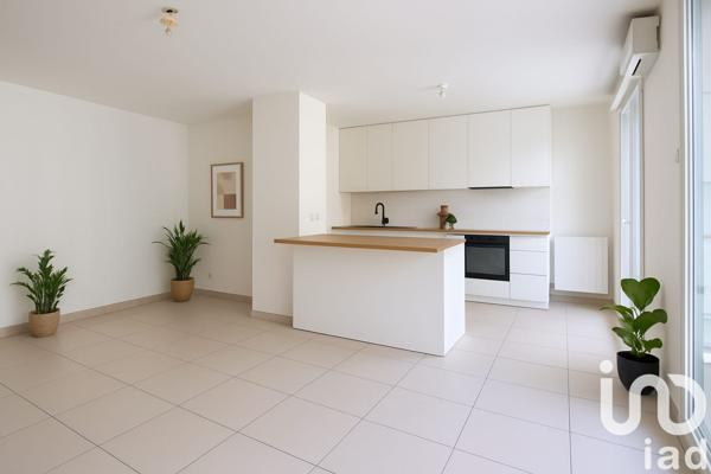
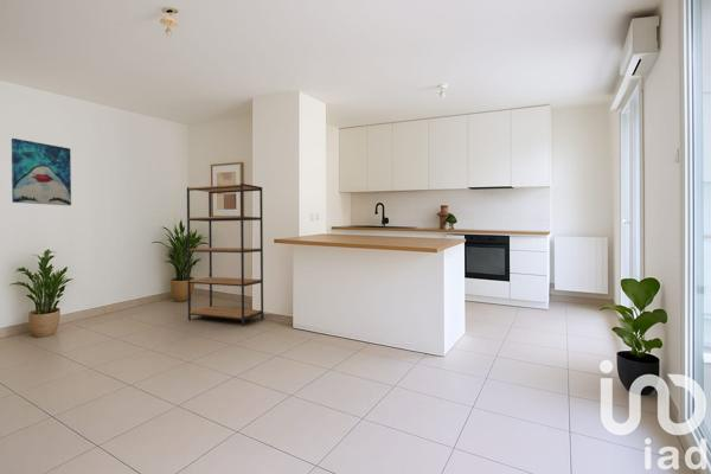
+ bookshelf (225, 251)
+ wall art (43, 173)
